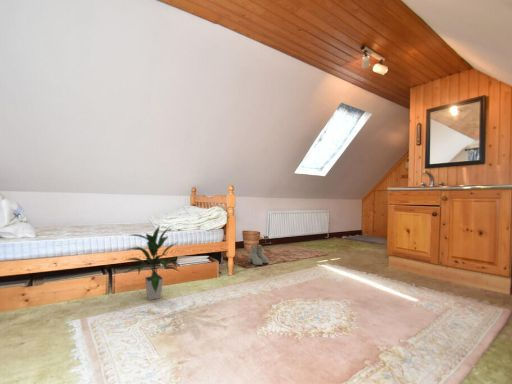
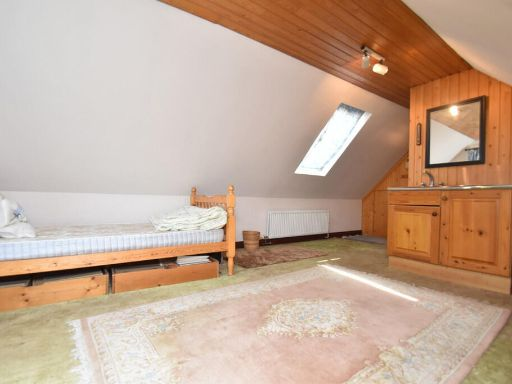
- indoor plant (153, 261)
- boots (258, 254)
